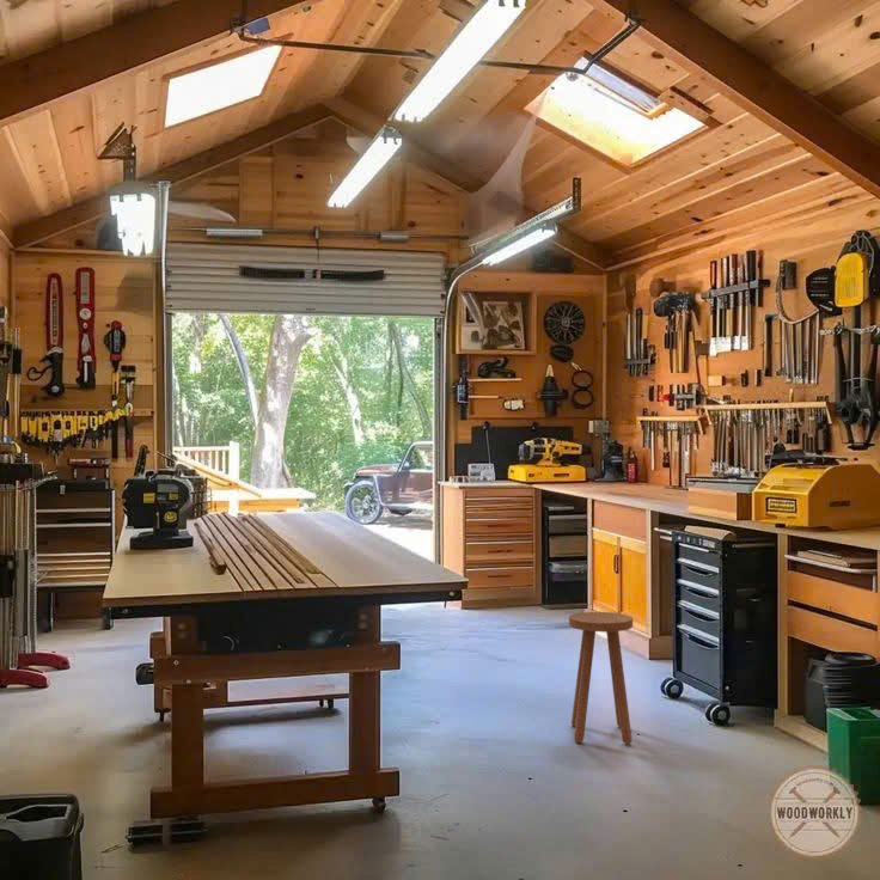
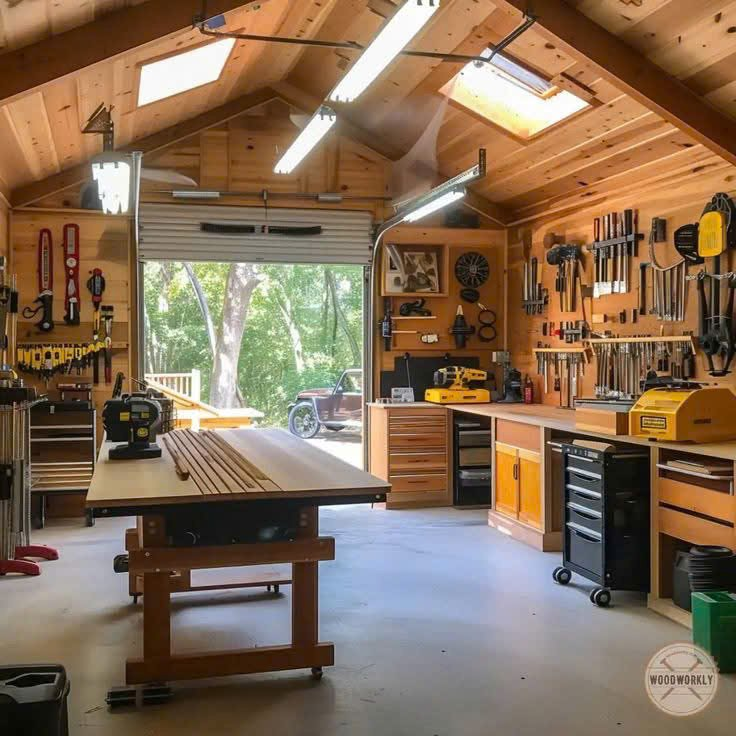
- stool (589, 676)
